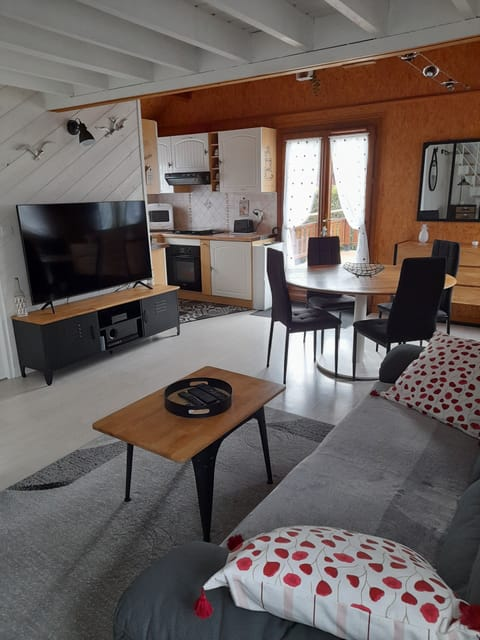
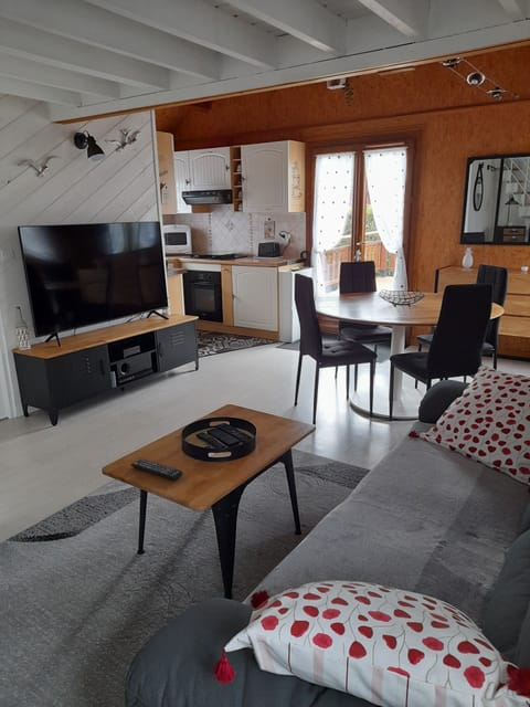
+ remote control (156, 468)
